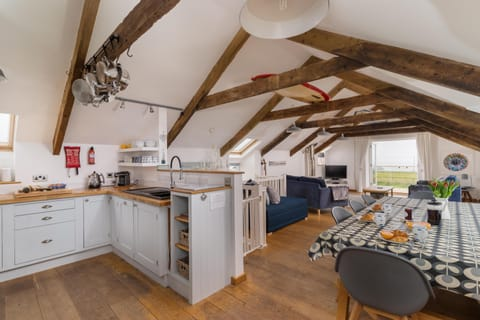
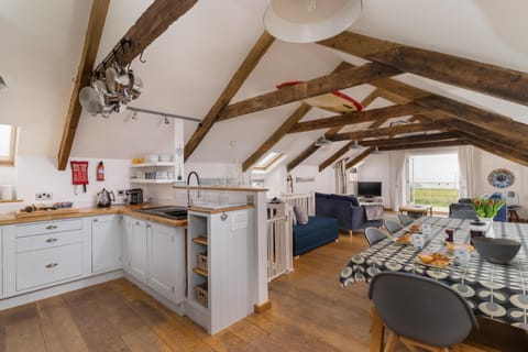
+ bowl (495, 251)
